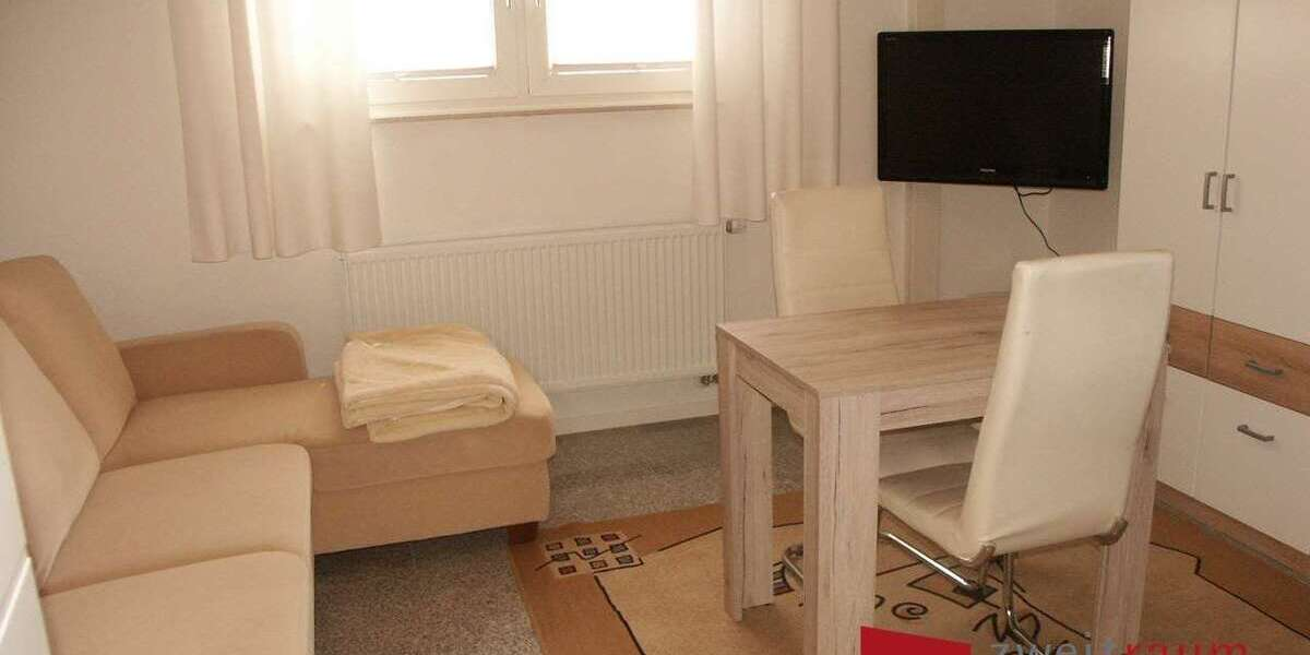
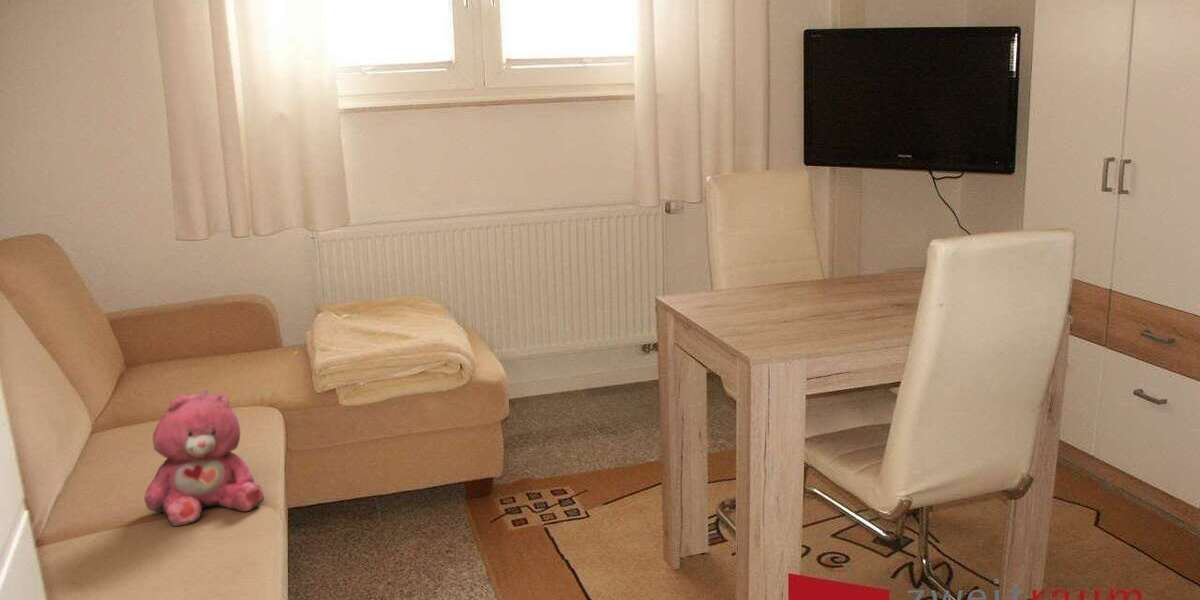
+ teddy bear (201, 450)
